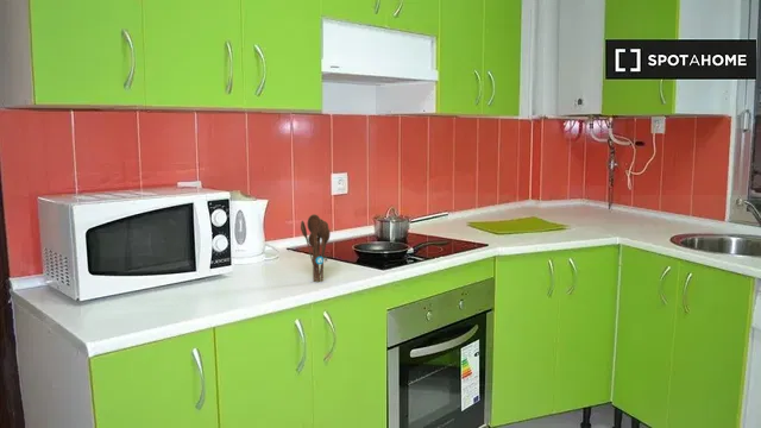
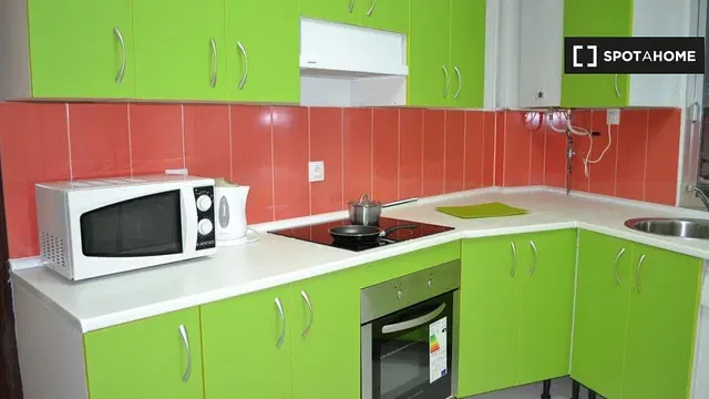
- utensil holder (316, 247)
